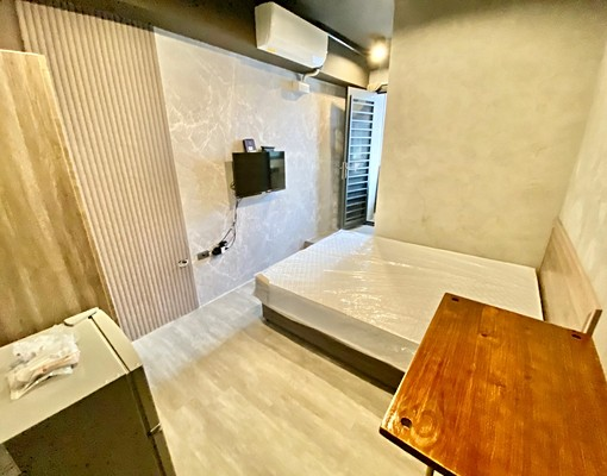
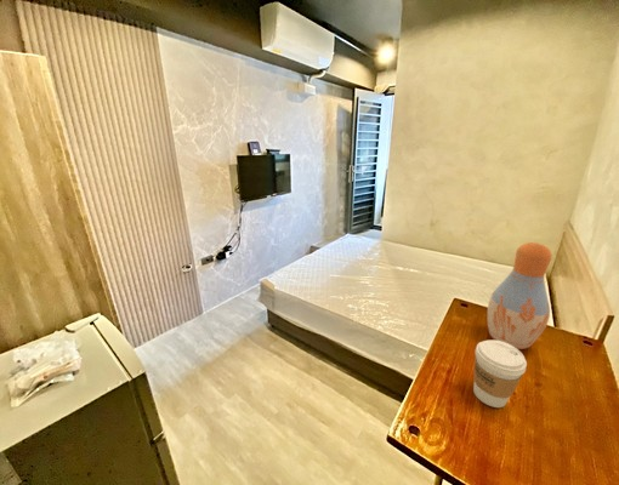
+ vase (521, 295)
+ coffee cup (495, 373)
